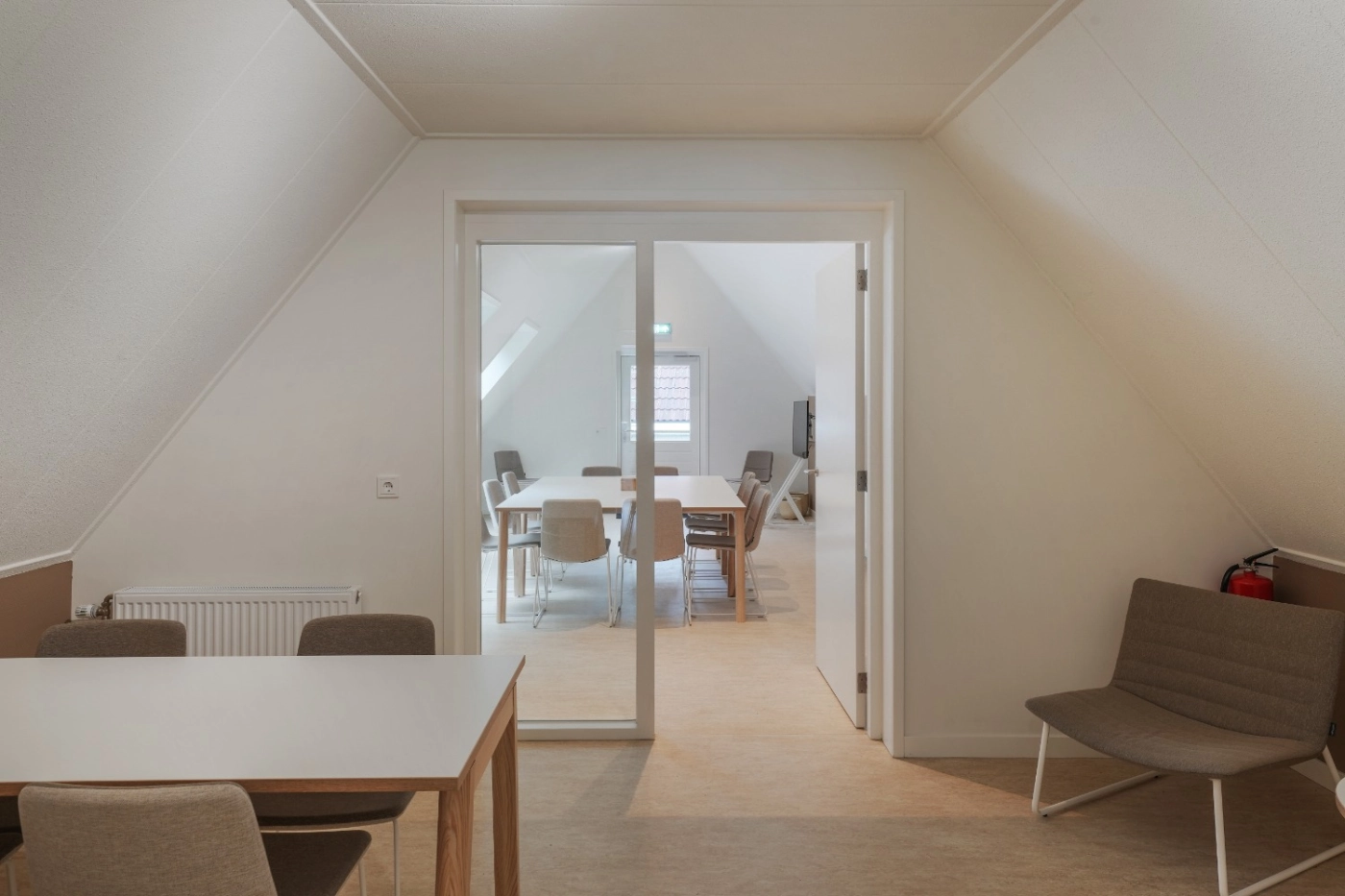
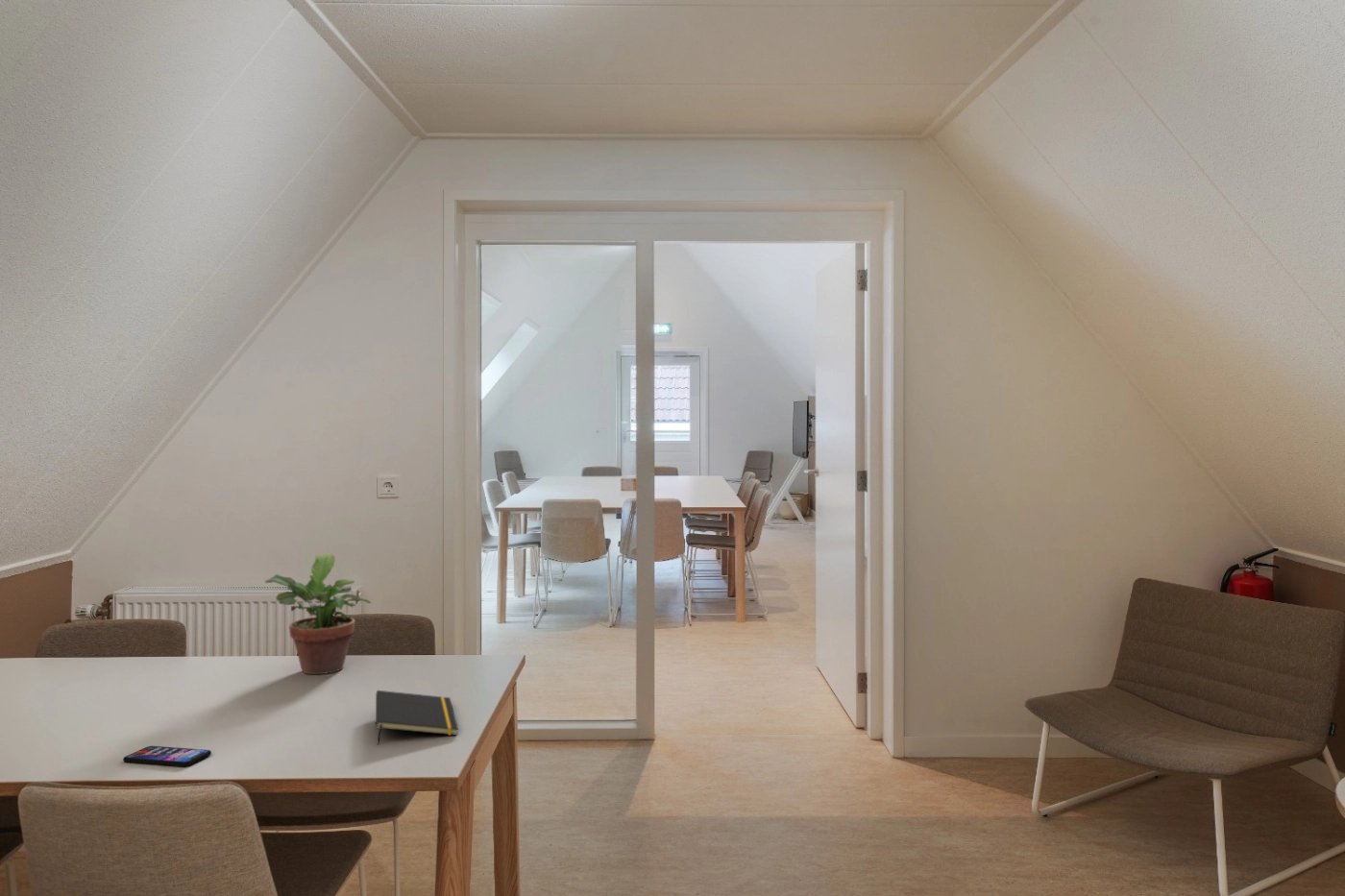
+ smartphone (167, 756)
+ potted plant (320, 616)
+ notepad (415, 712)
